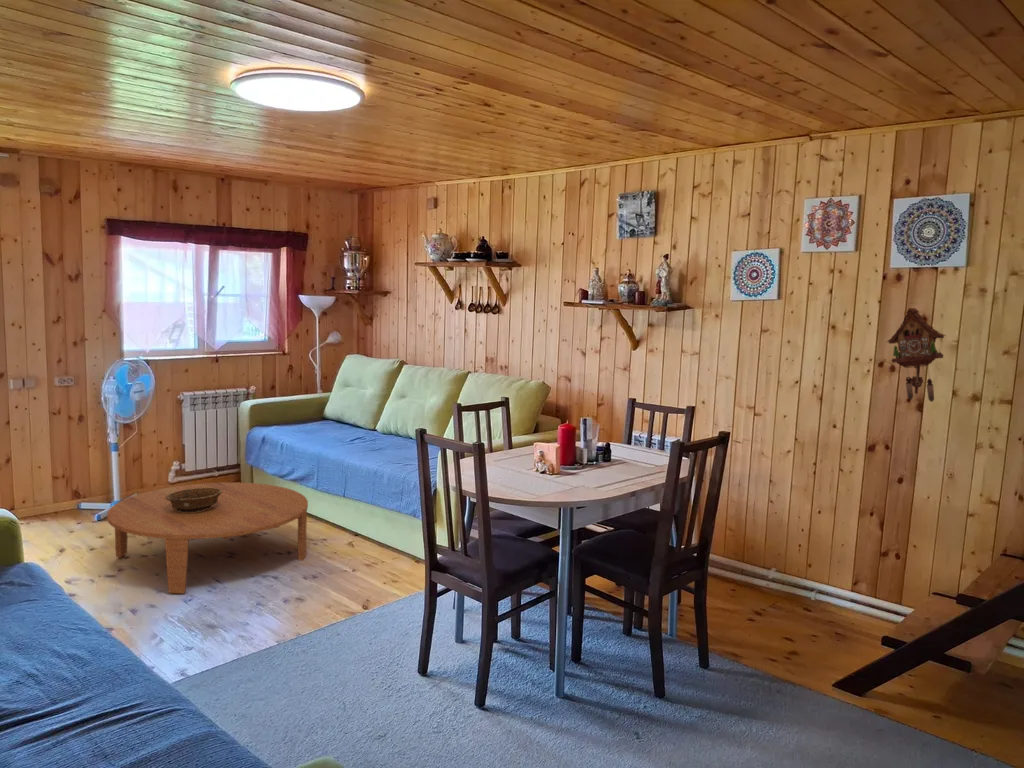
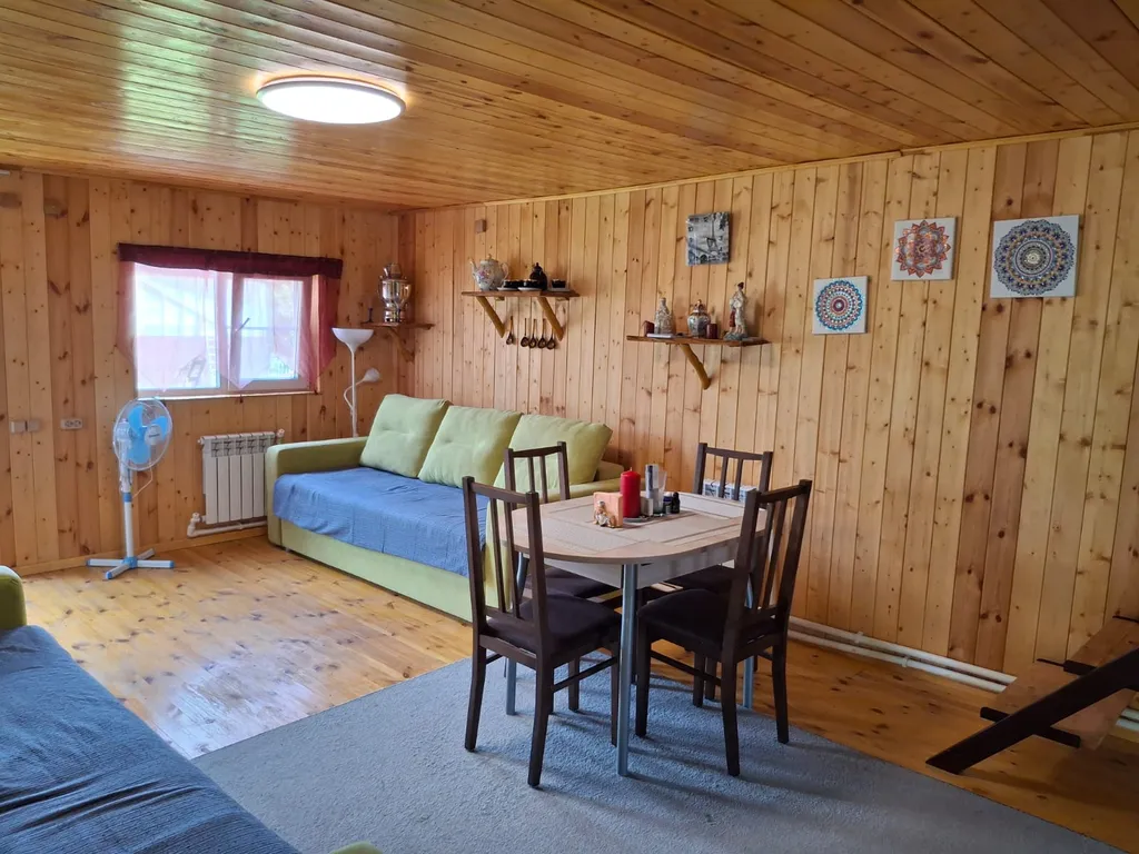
- coffee table (212, 531)
- decorative bowl (194, 499)
- cuckoo clock (913, 354)
